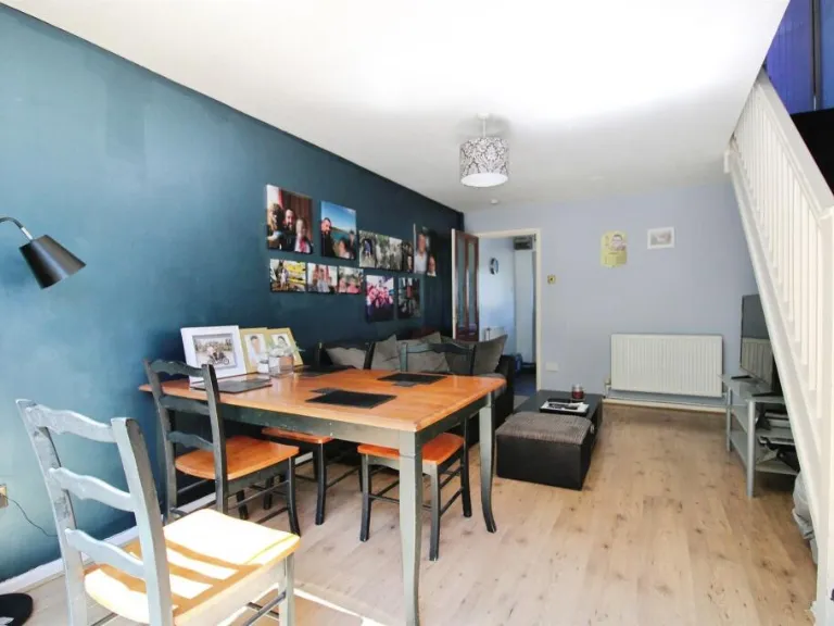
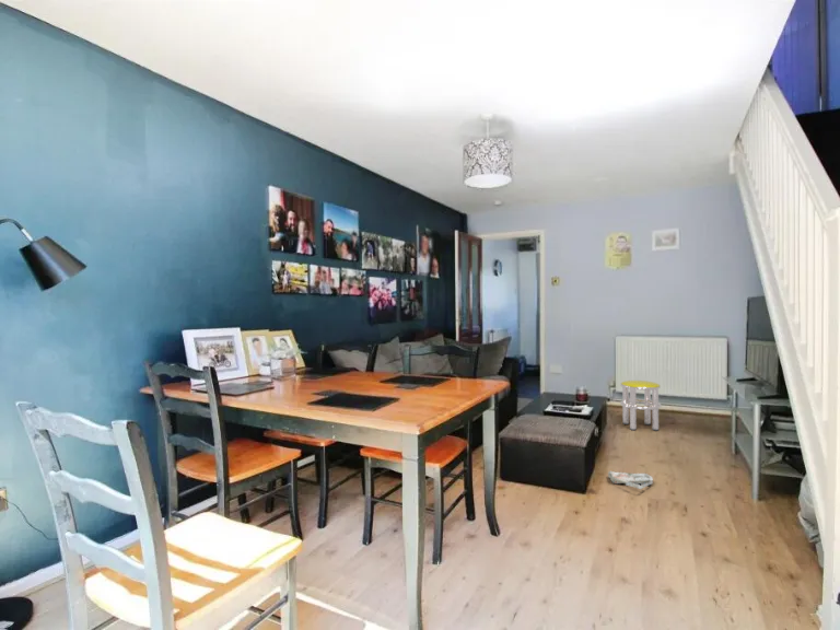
+ stool (640, 406)
+ bag (633, 480)
